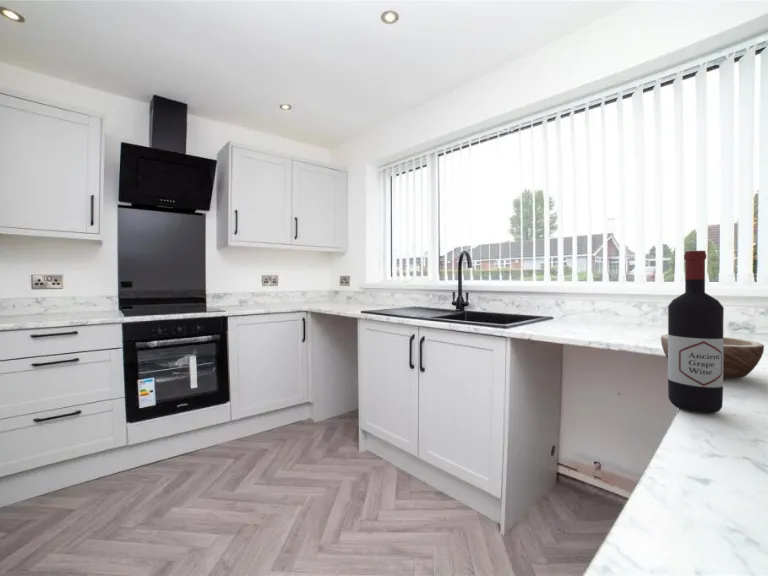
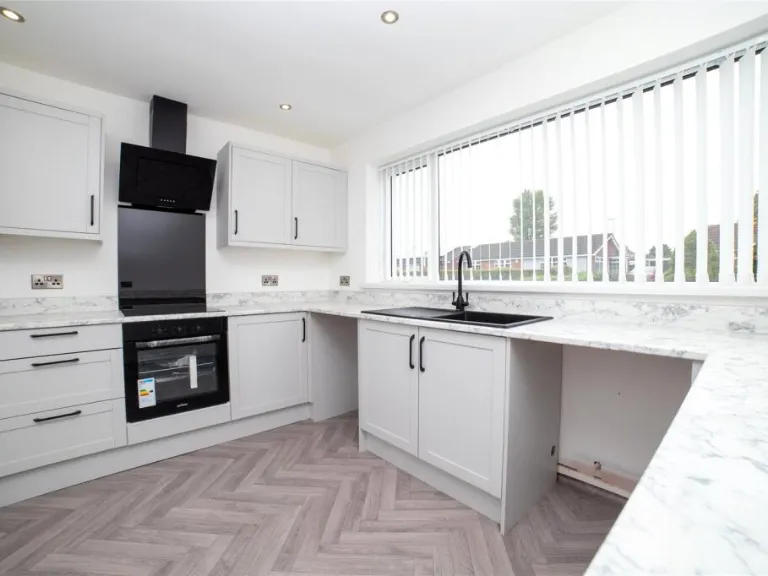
- bowl (723, 355)
- wine bottle (694, 329)
